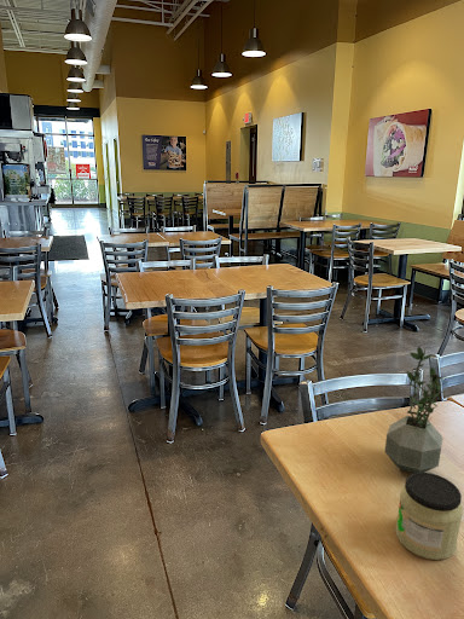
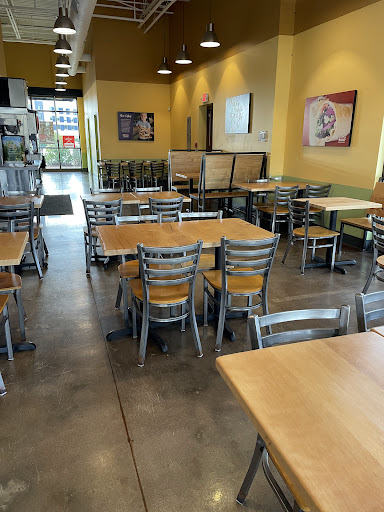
- potted plant (418, 409)
- jar (428, 513)
